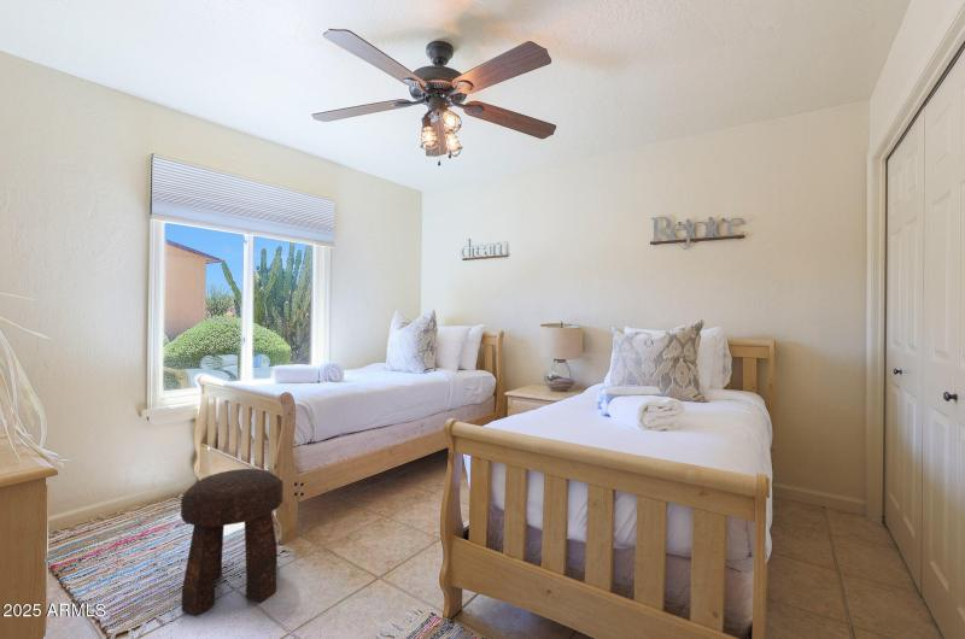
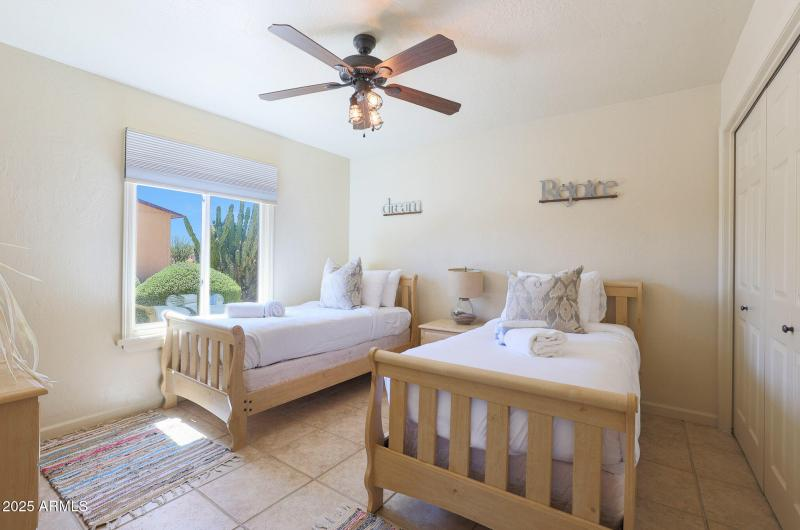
- stool (234, 523)
